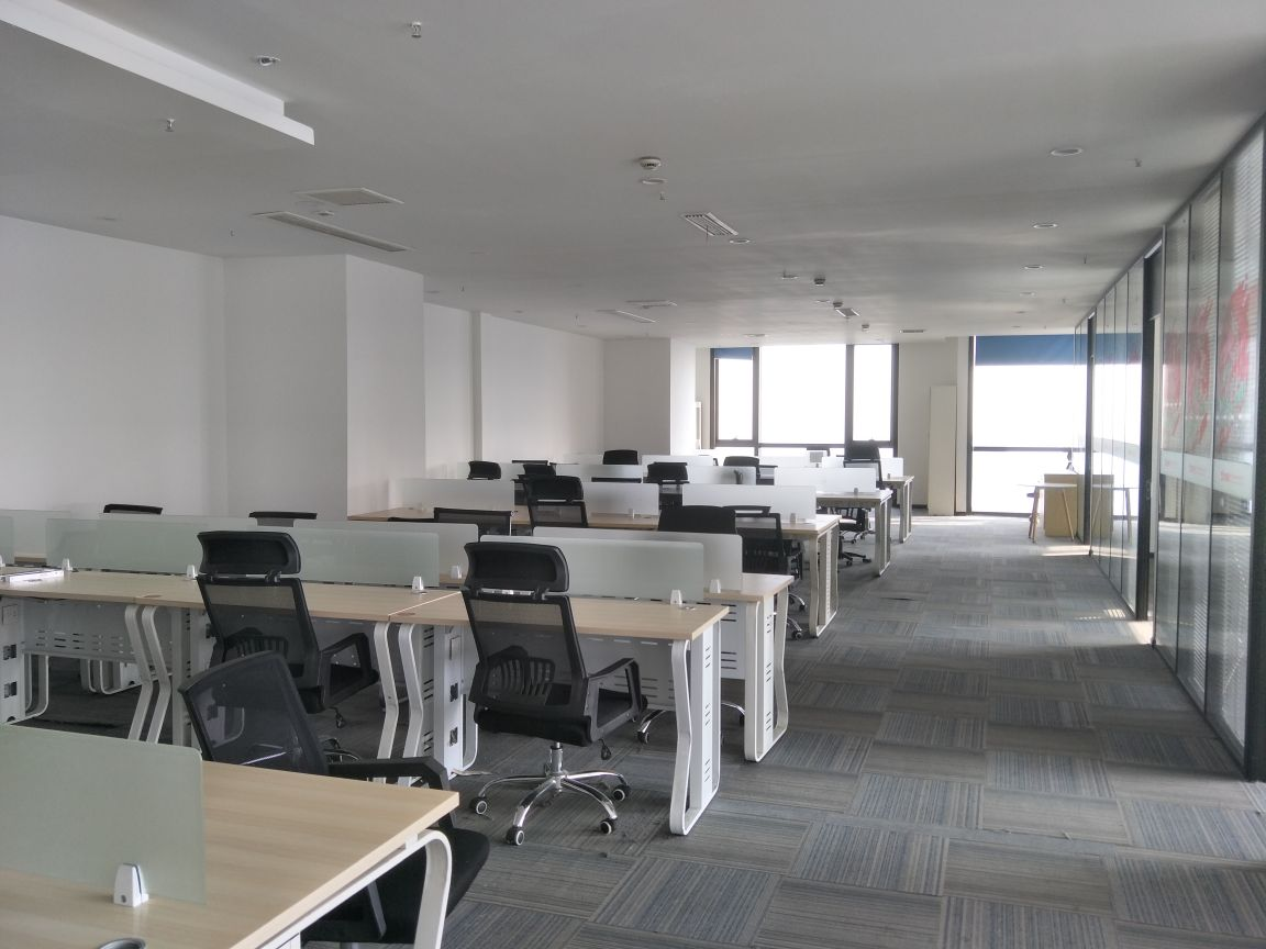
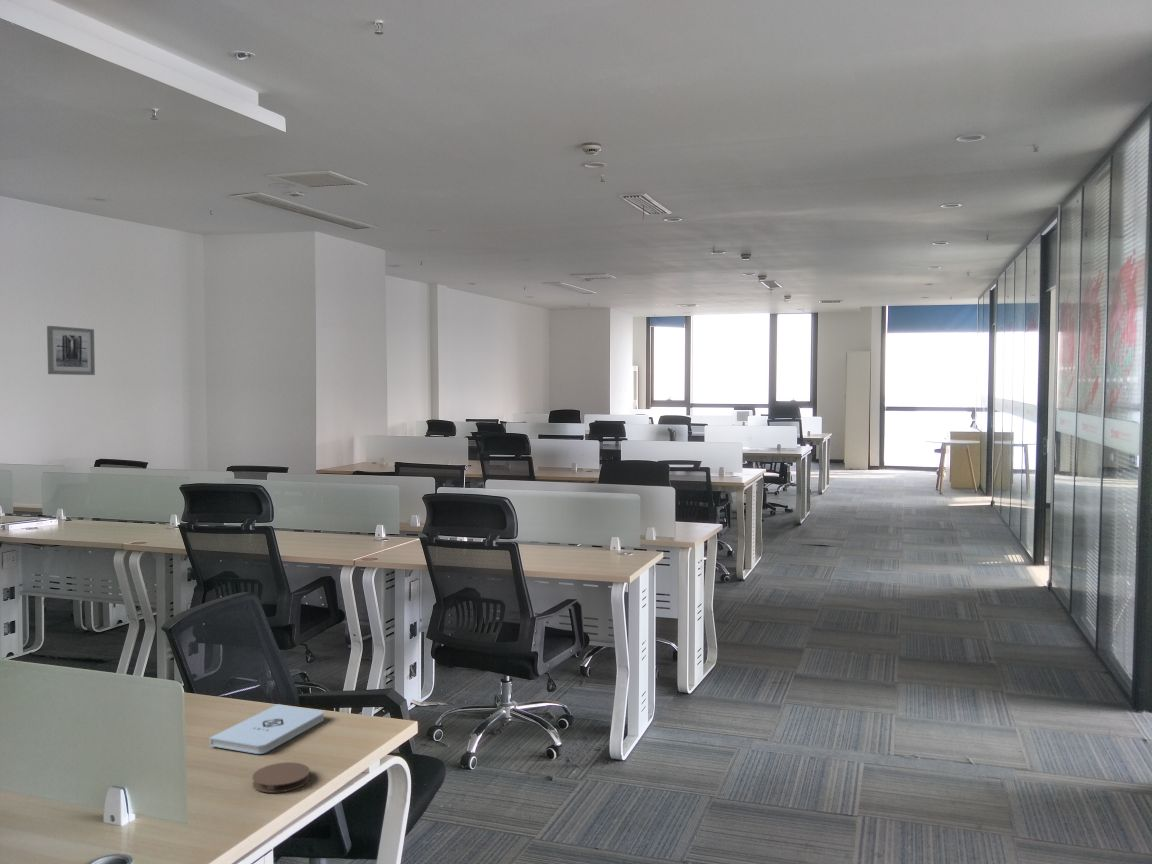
+ notepad (270, 727)
+ coaster (281, 777)
+ wall art (71, 351)
